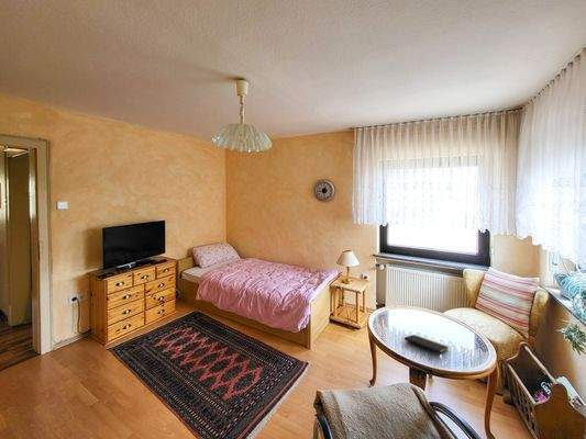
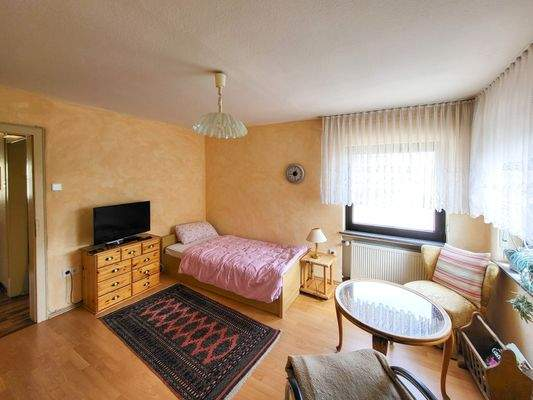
- notepad (425, 342)
